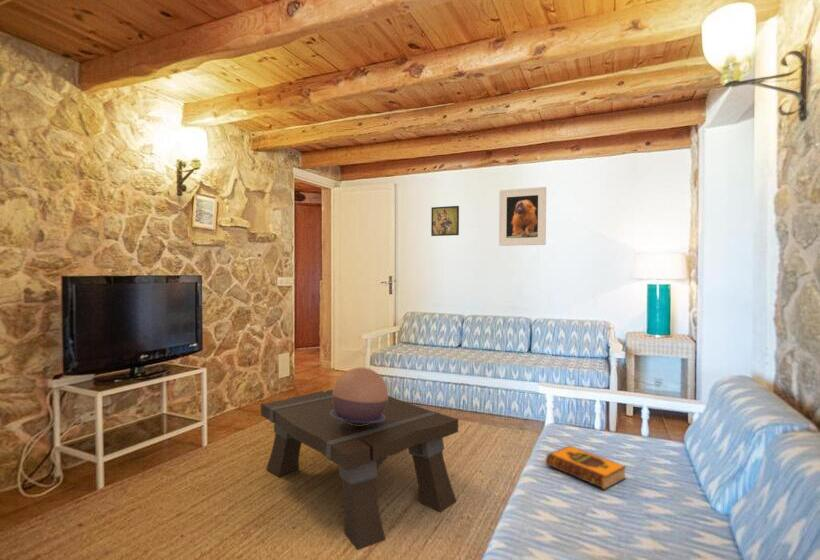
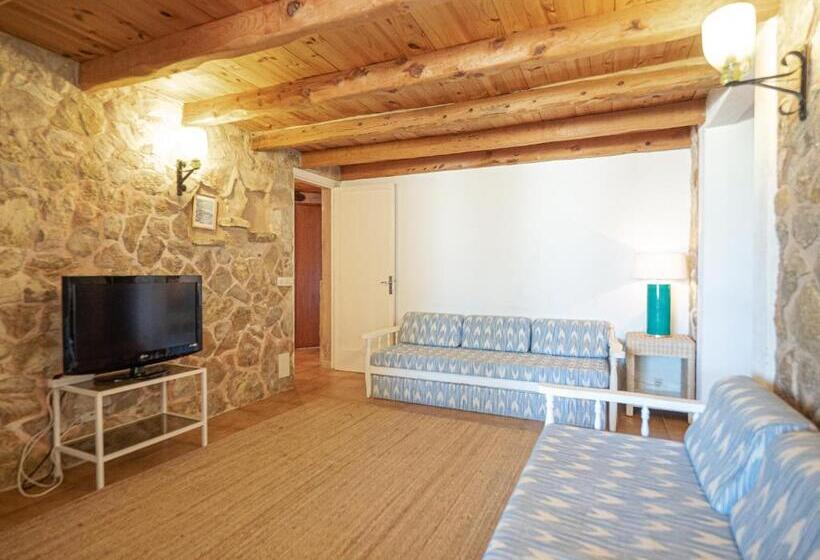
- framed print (444, 221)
- decorative bowl (359, 396)
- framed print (522, 217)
- hardback book (584, 466)
- coffee table (354, 447)
